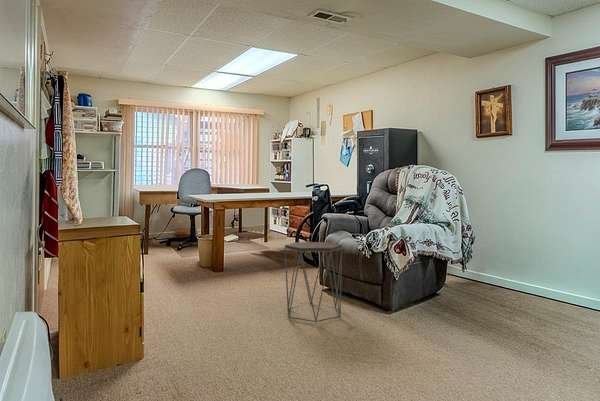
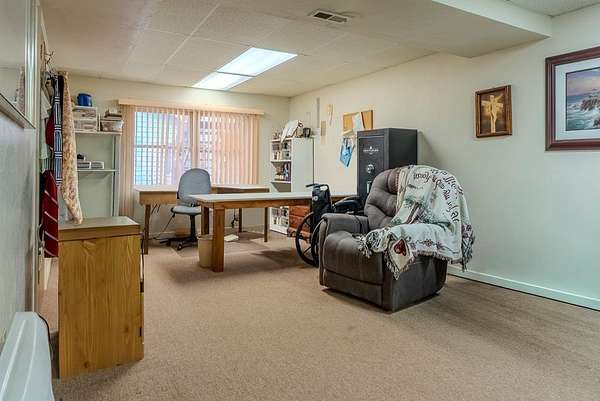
- side table (316, 279)
